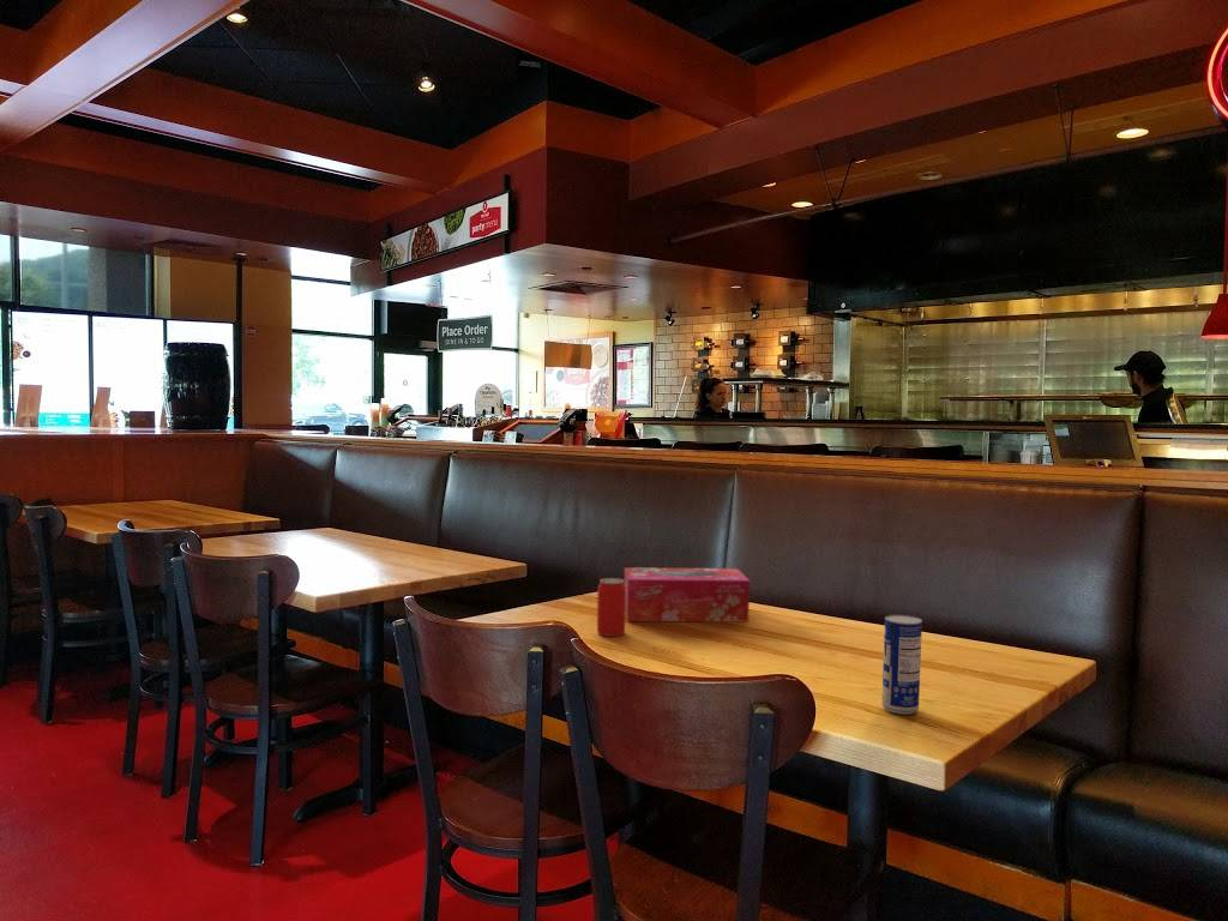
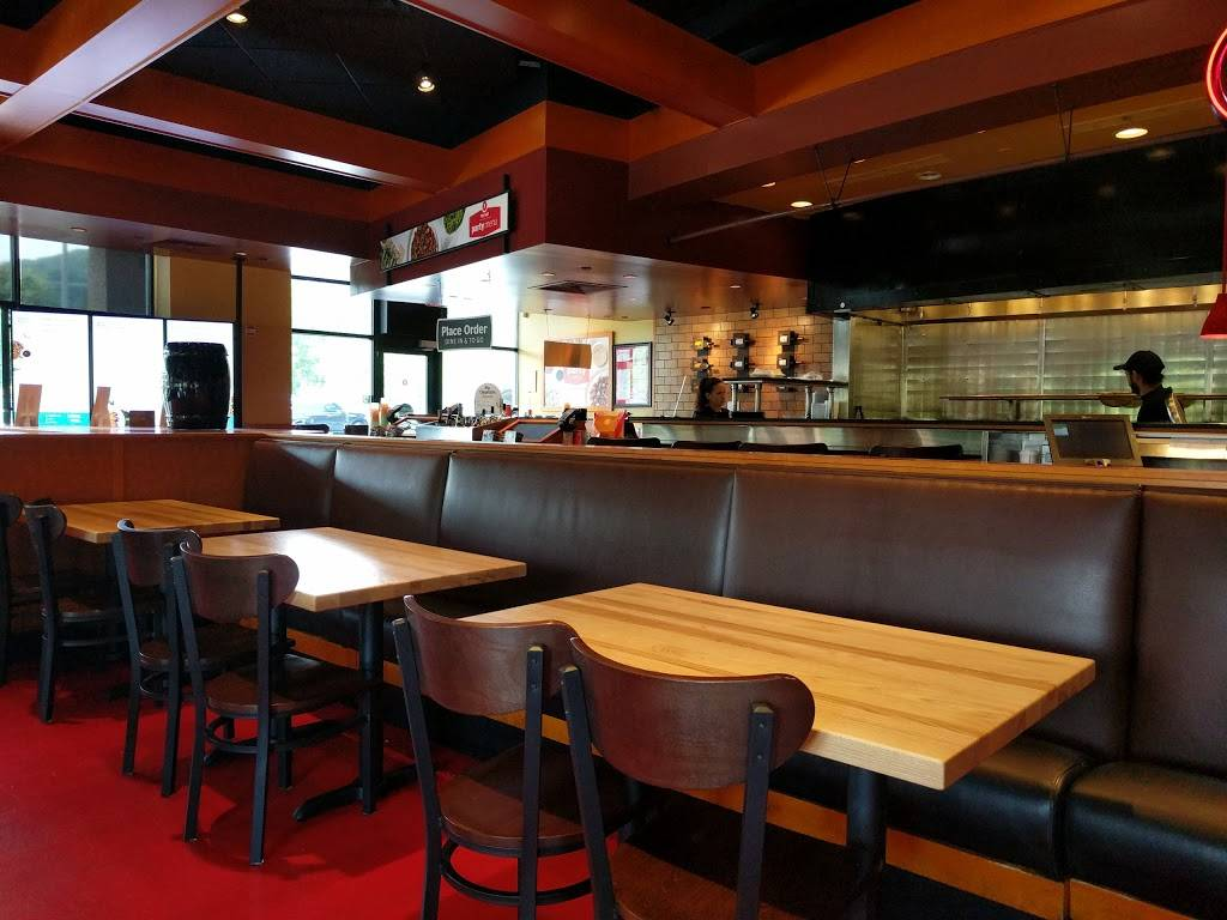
- tissue box (684, 594)
- beverage can (901, 663)
- beverage can (610, 607)
